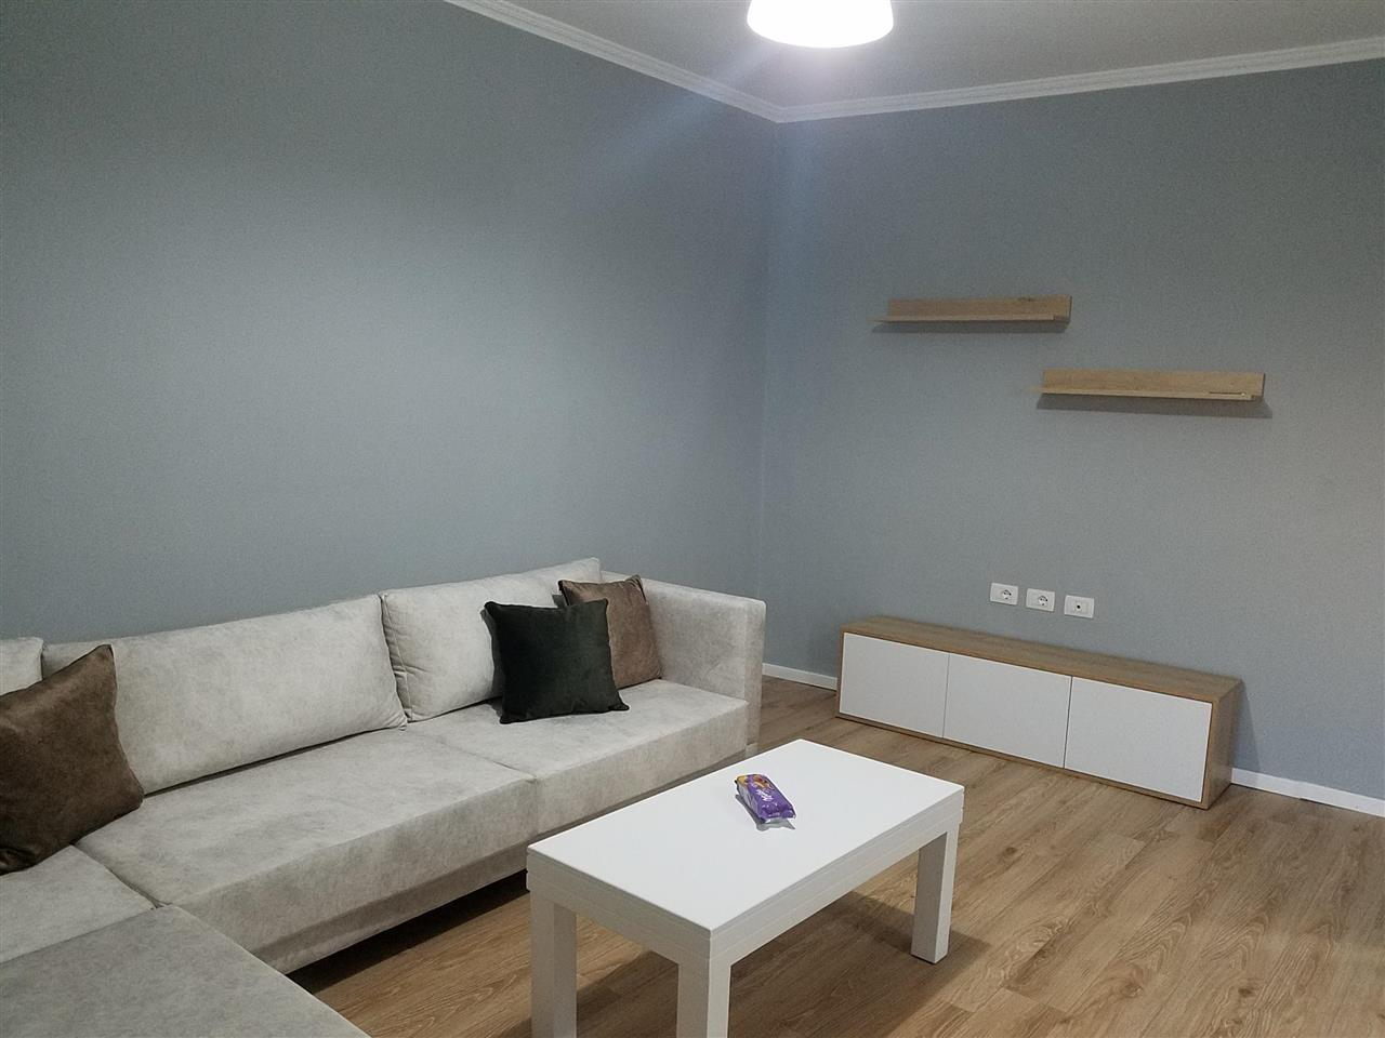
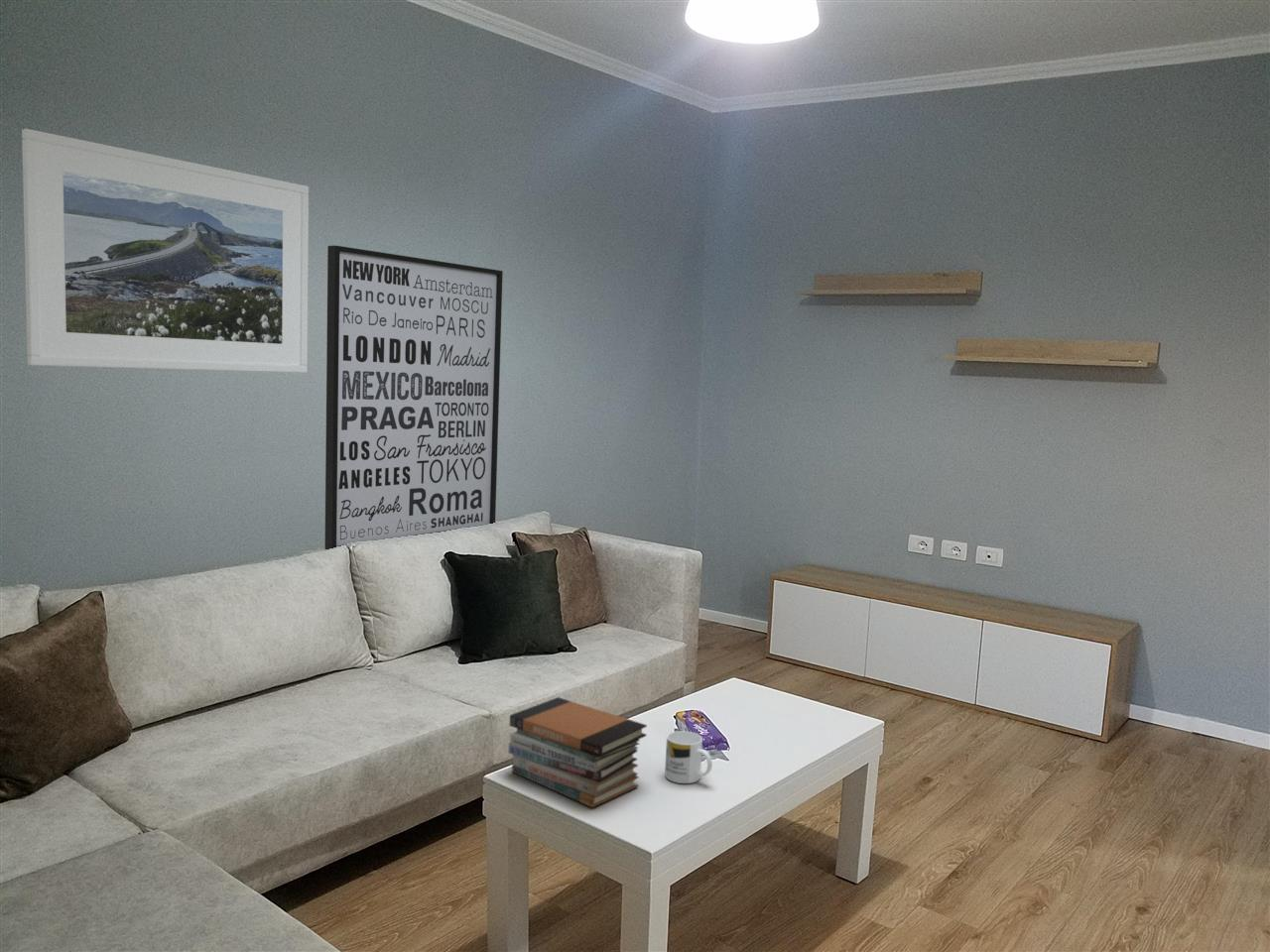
+ mug (689, 759)
+ wall art (420, 401)
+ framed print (182, 266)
+ book stack (574, 749)
